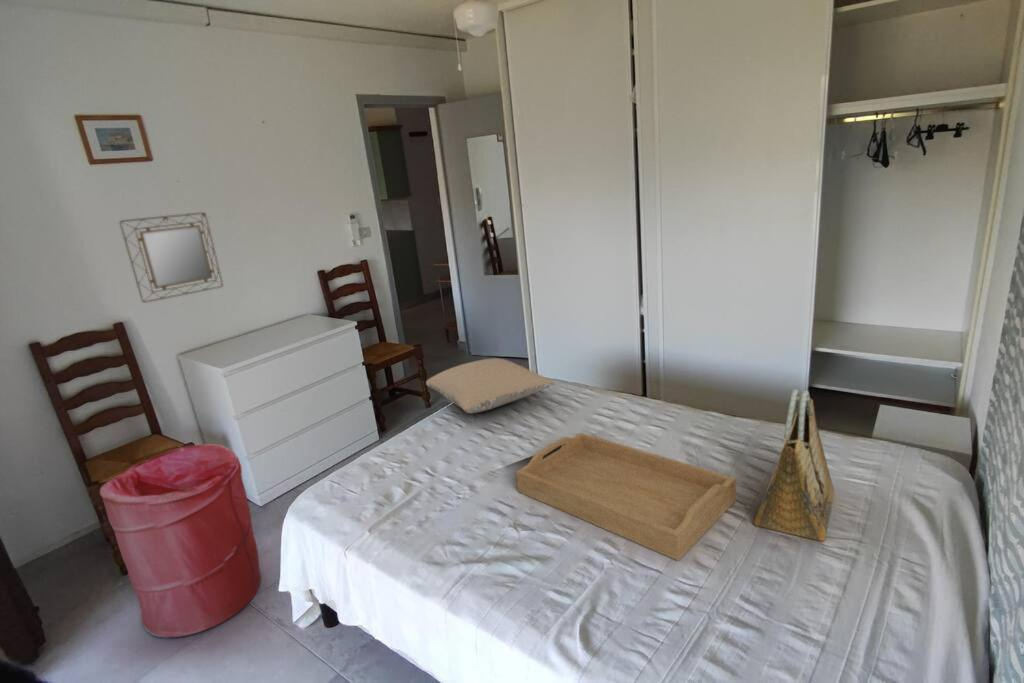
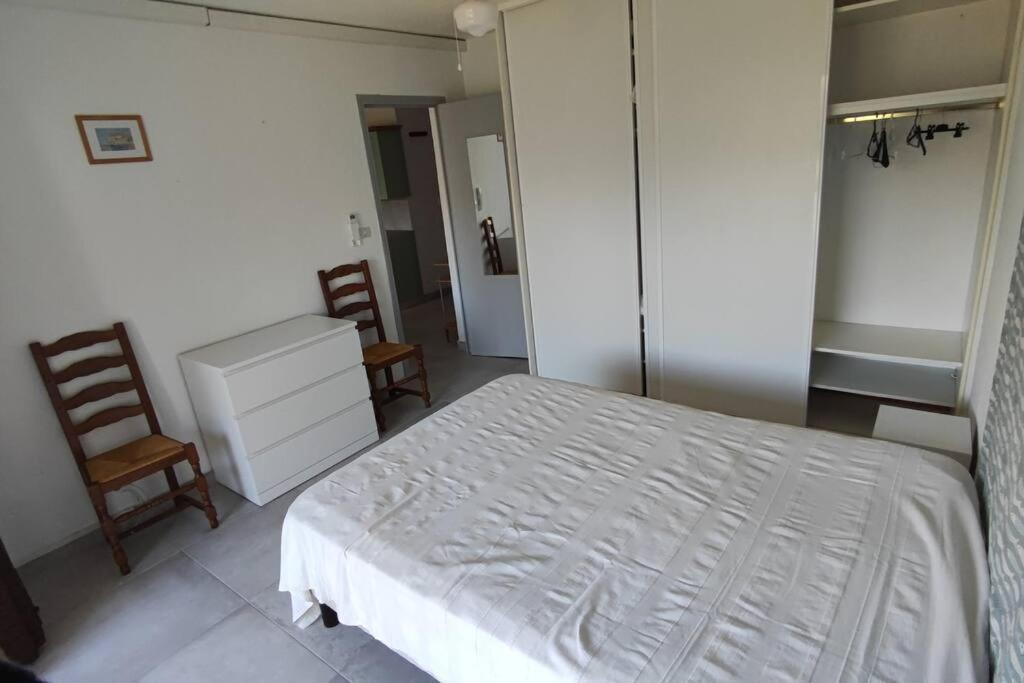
- pillow (487, 382)
- home mirror (176, 256)
- laundry hamper (190, 533)
- serving tray (620, 482)
- grocery bag (797, 451)
